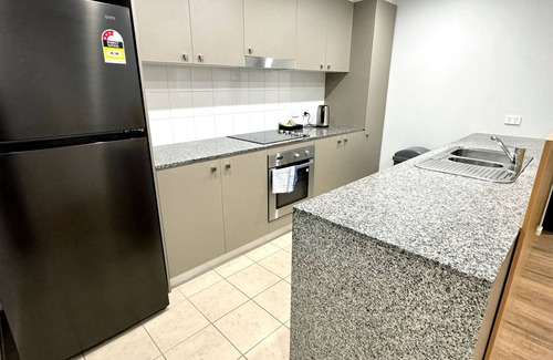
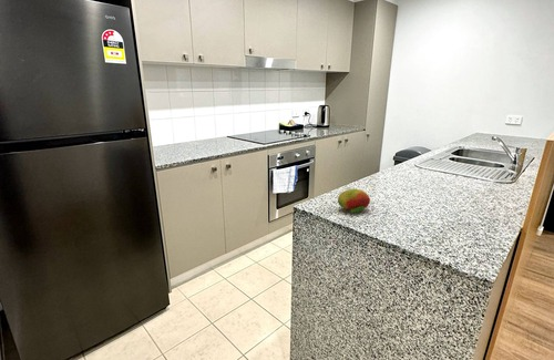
+ fruit (353, 199)
